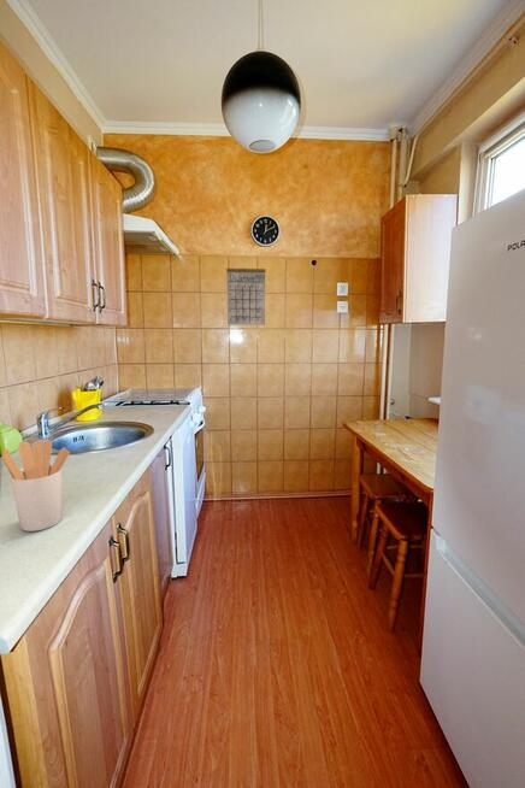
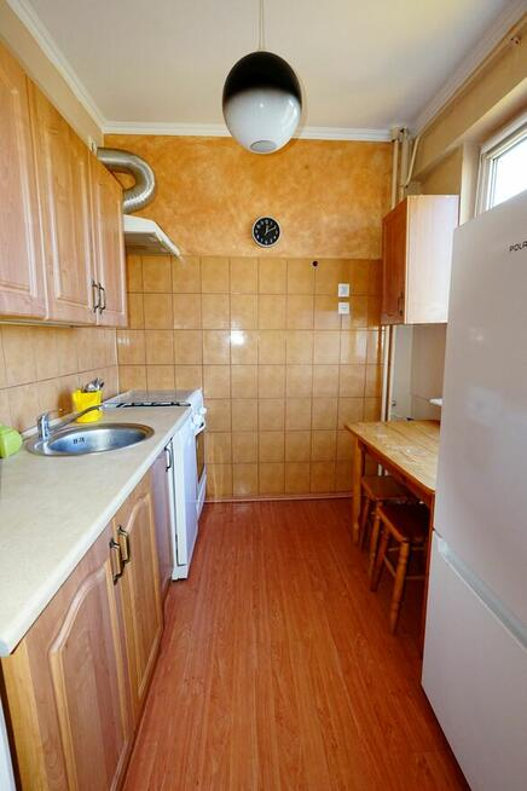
- calendar (246, 289)
- utensil holder (37, 481)
